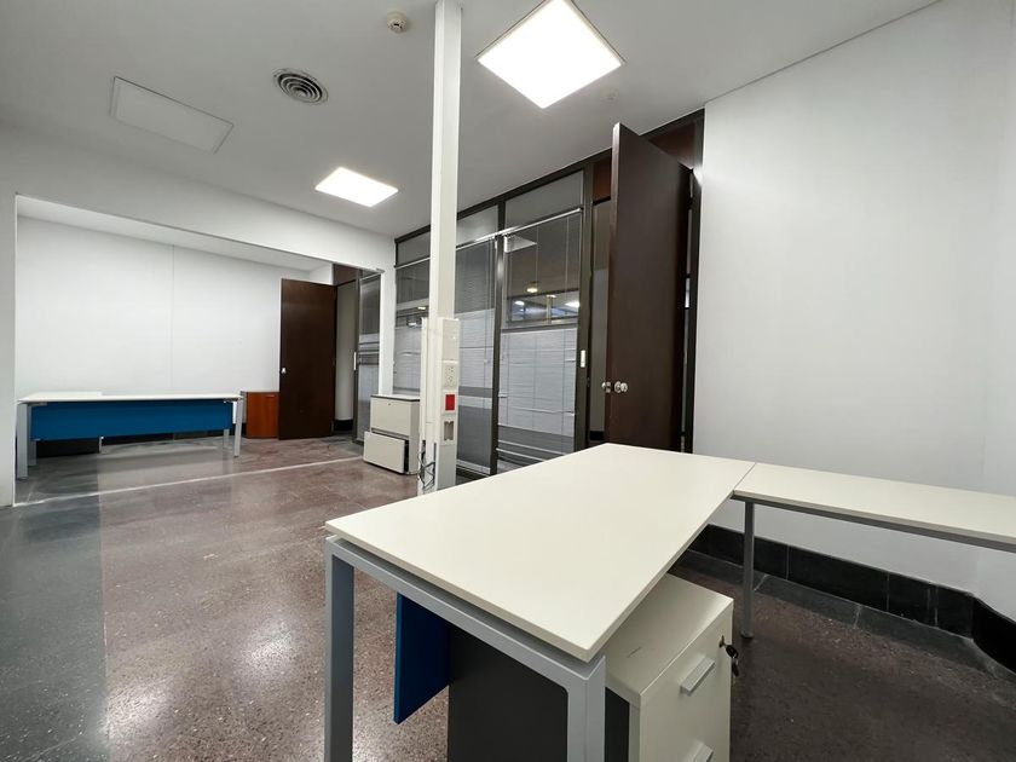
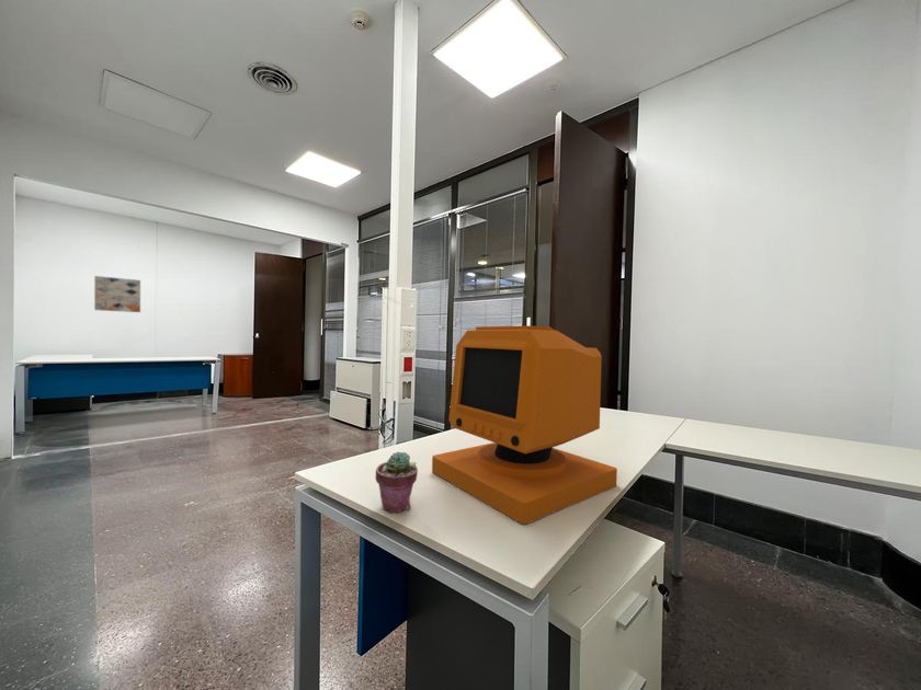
+ potted succulent (396, 479)
+ wall art (117, 295)
+ computer monitor (528, 402)
